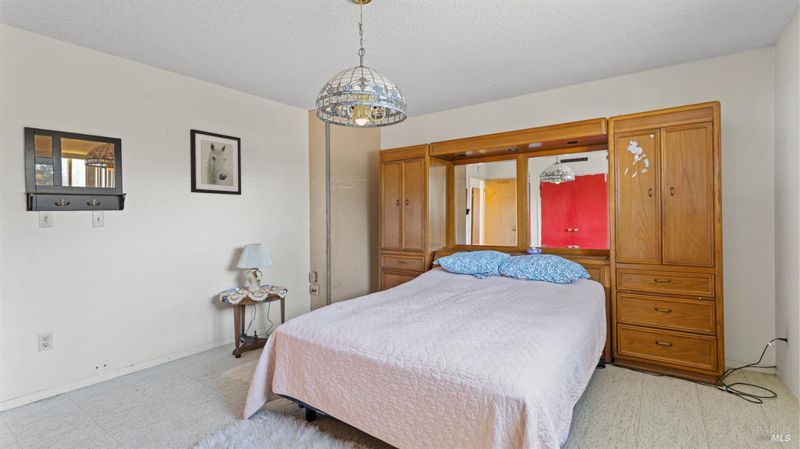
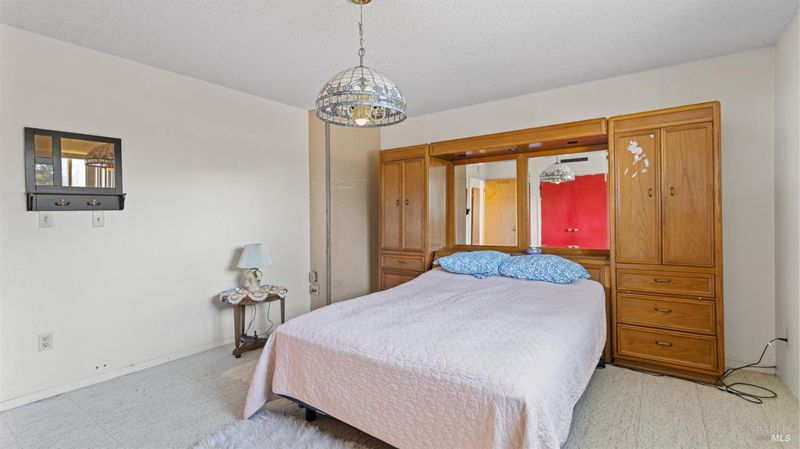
- wall art (216, 163)
